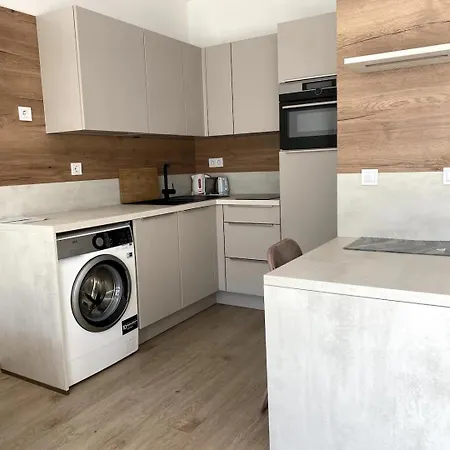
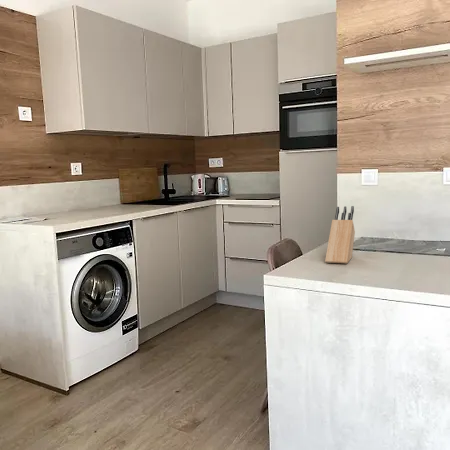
+ knife block (341, 232)
